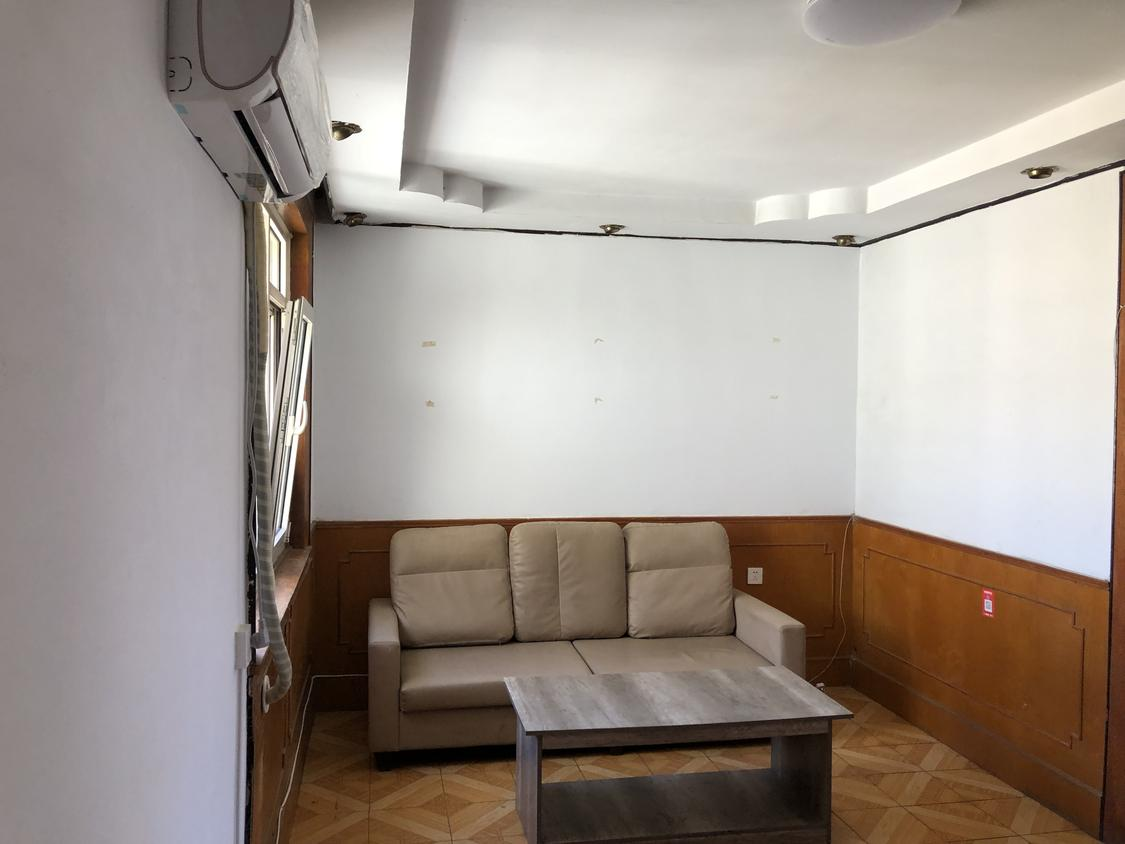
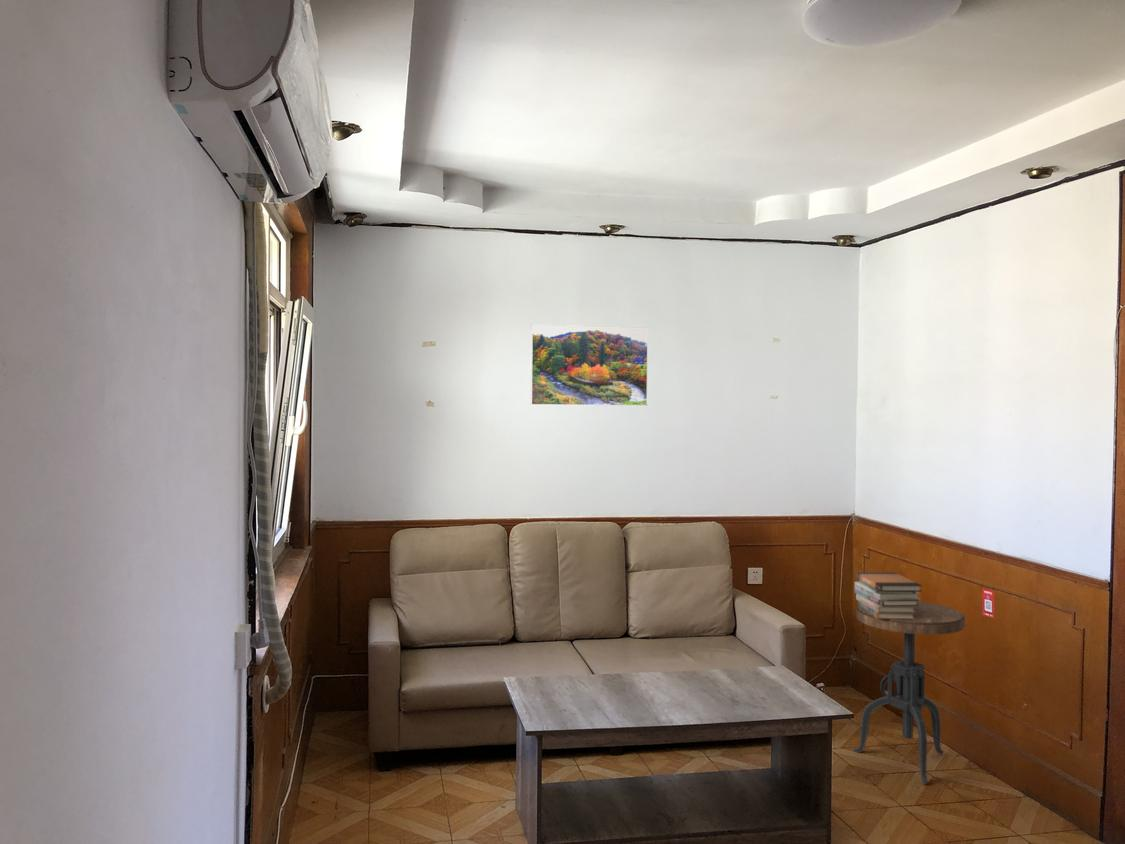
+ side table (908, 686)
+ book stack (886, 594)
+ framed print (589, 365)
